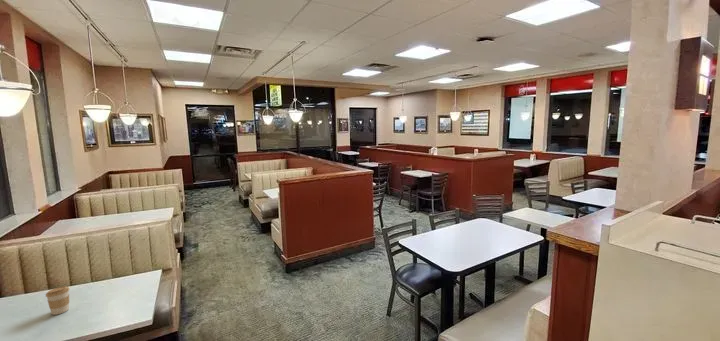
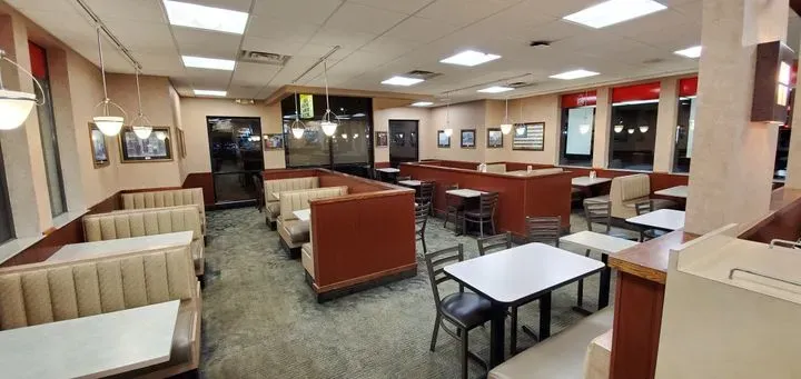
- coffee cup (58, 299)
